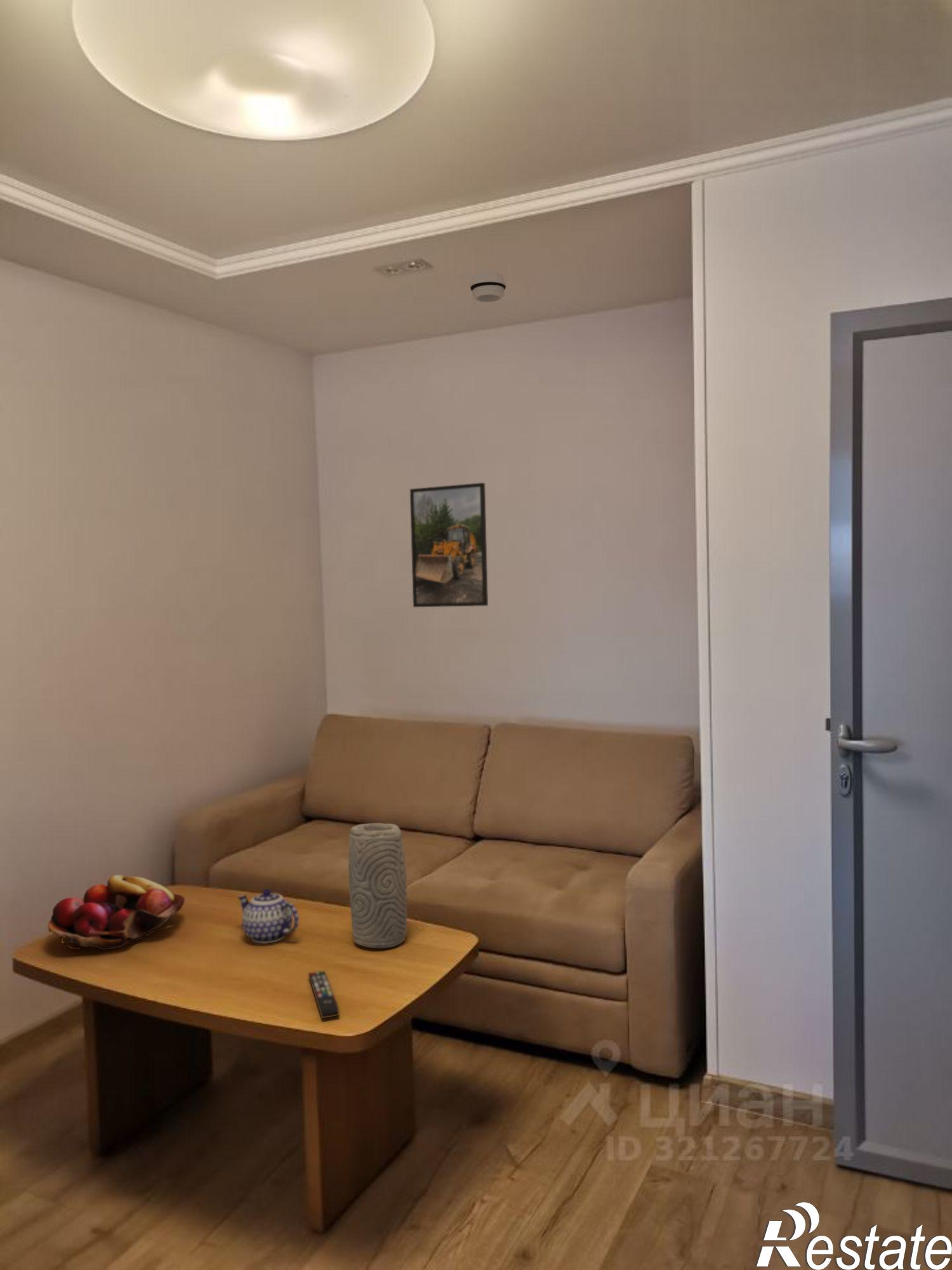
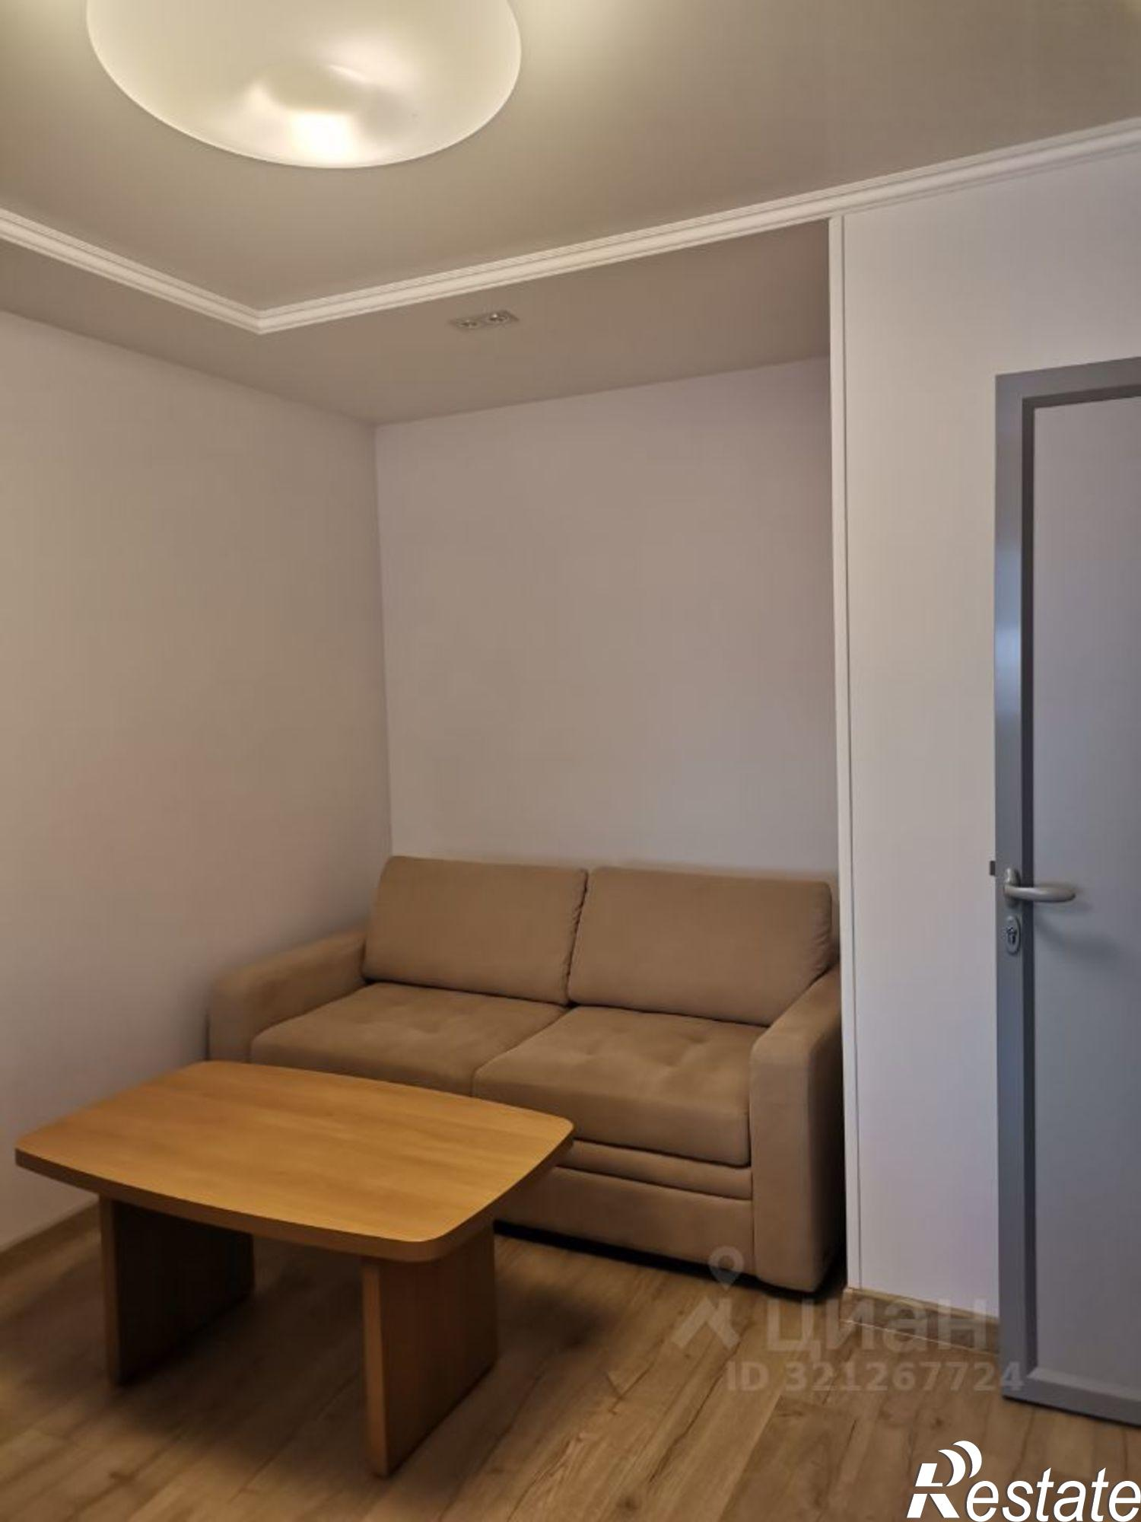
- fruit basket (118, 907)
- teapot (267, 913)
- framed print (448, 546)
- remote control (323, 993)
- smoke detector (488, 288)
- vase (378, 883)
